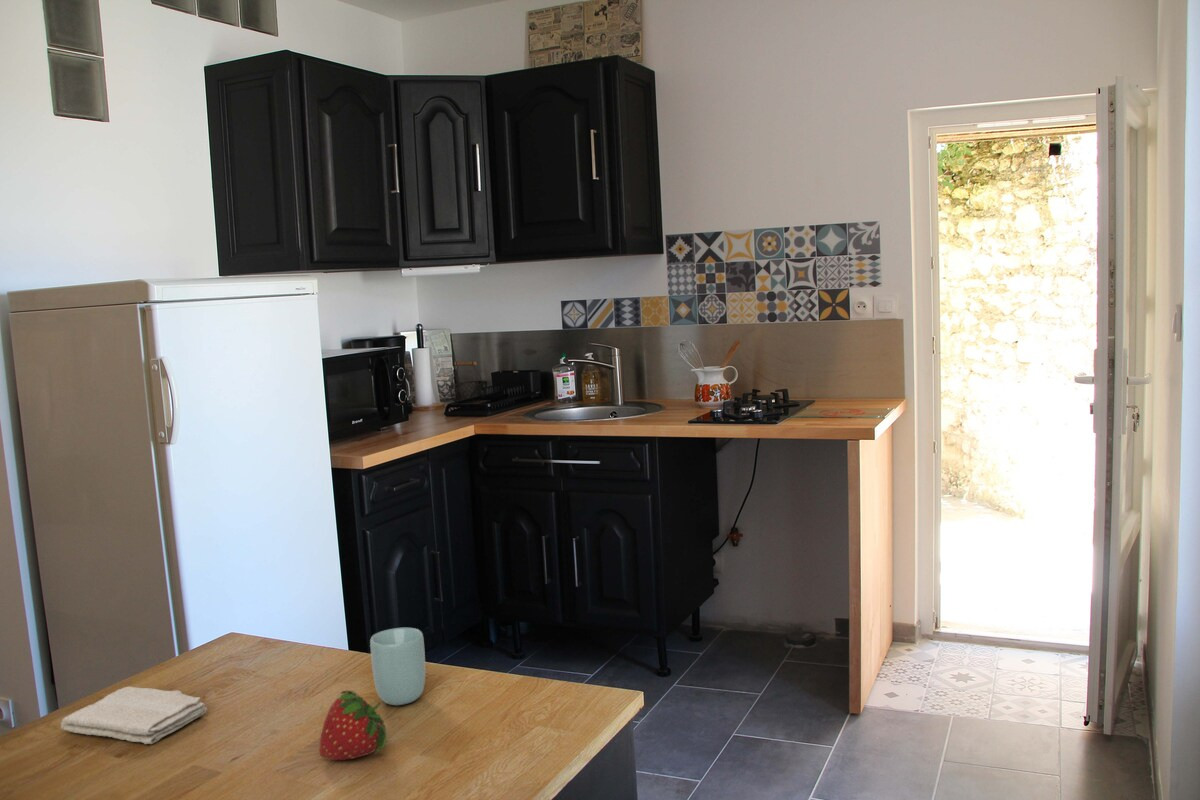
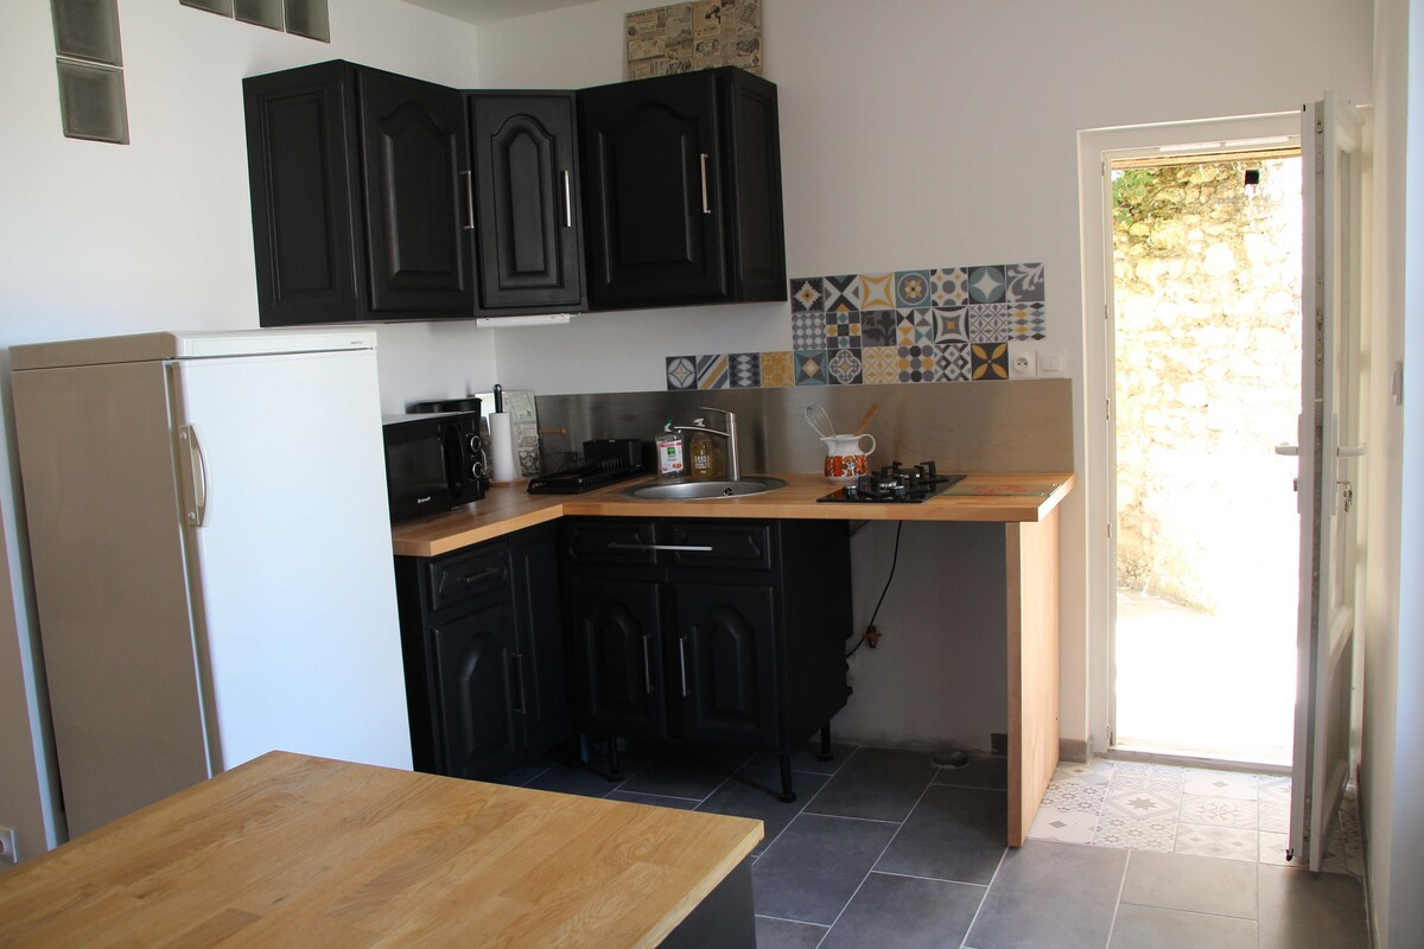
- washcloth (135, 713)
- cup (398, 668)
- fruit (356, 723)
